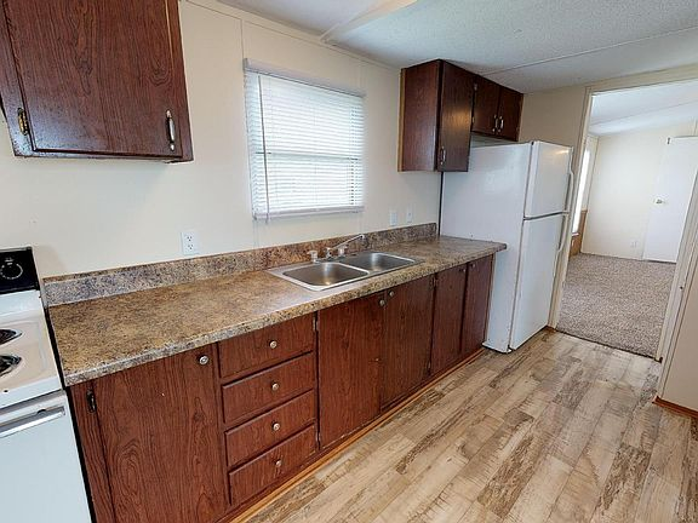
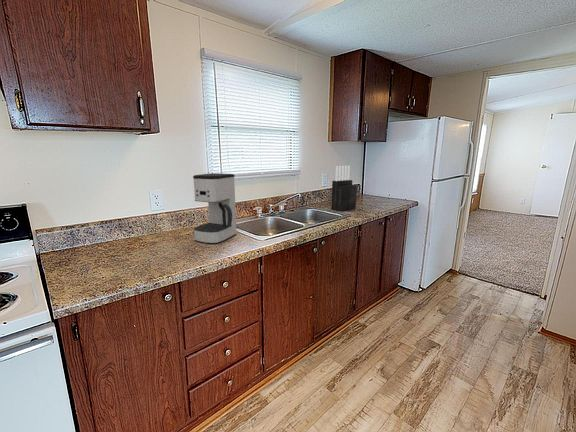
+ coffee maker (215, 207)
+ knife block (345, 188)
